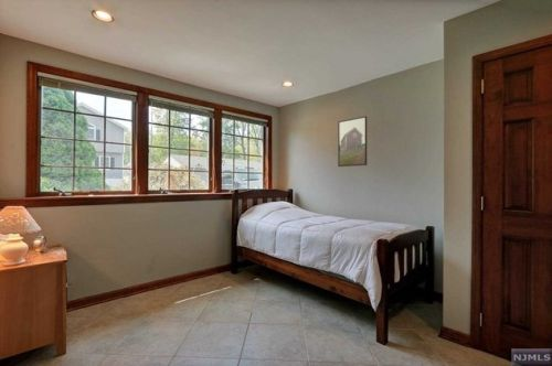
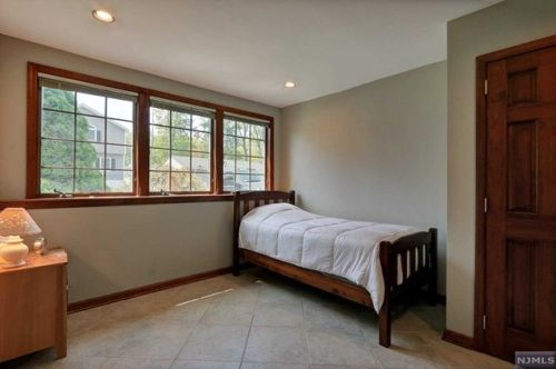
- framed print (351, 142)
